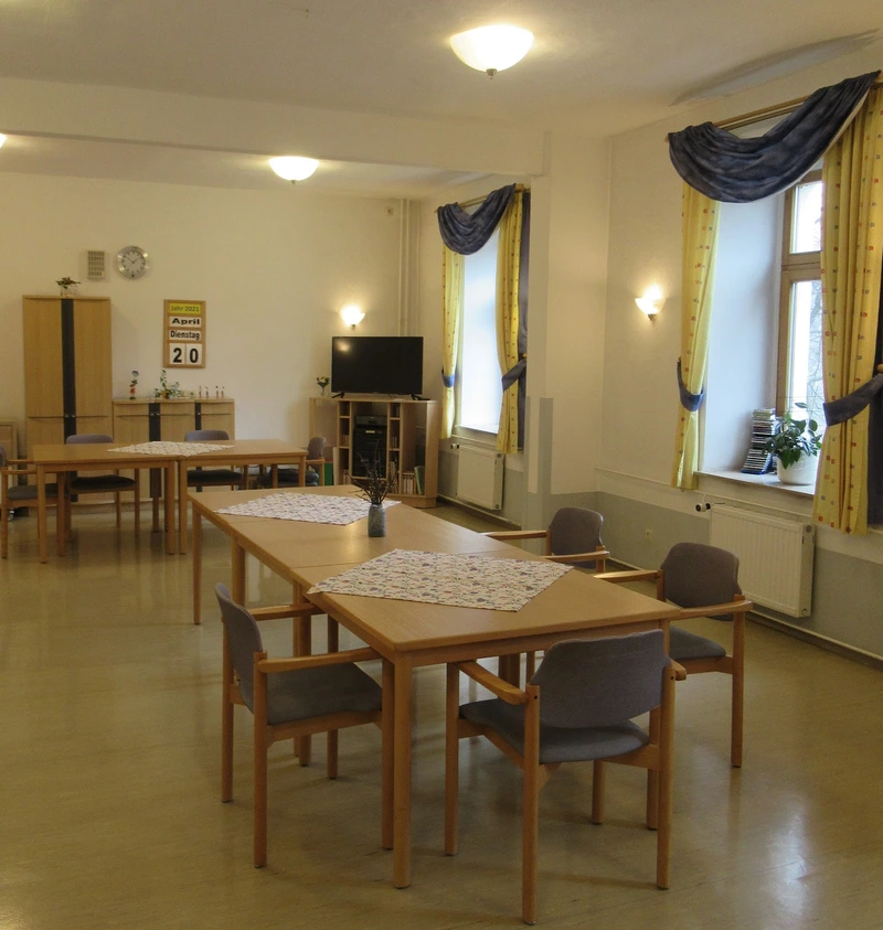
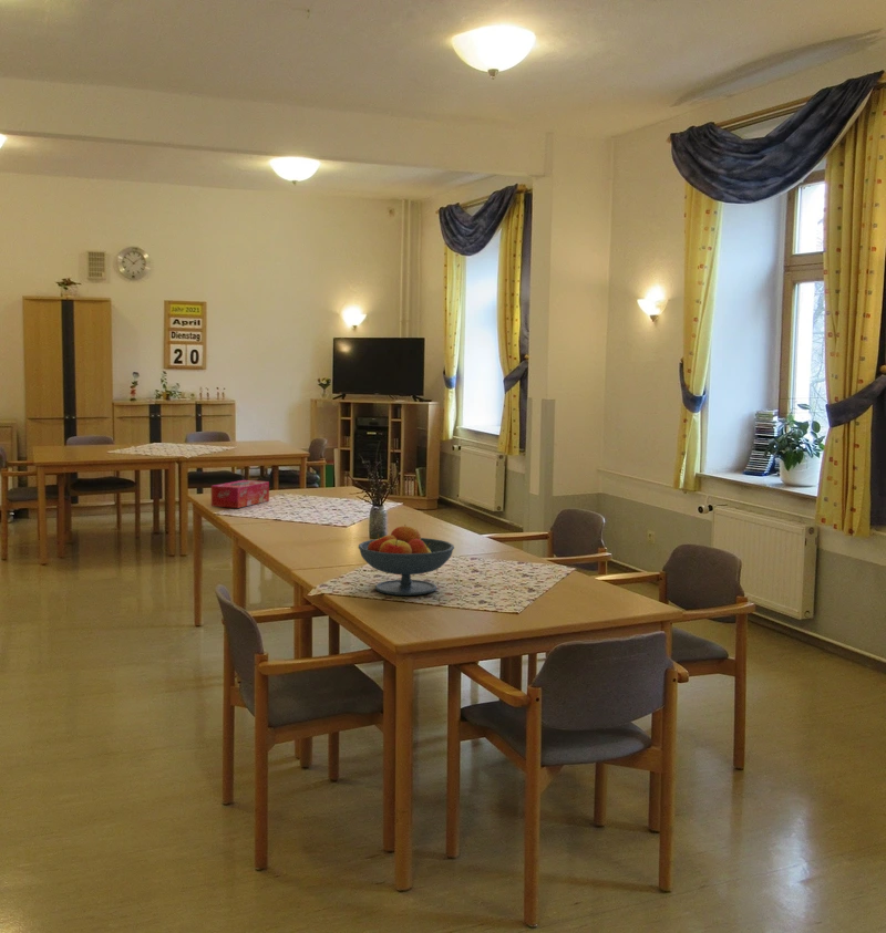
+ fruit bowl (405, 559)
+ tissue box (240, 493)
